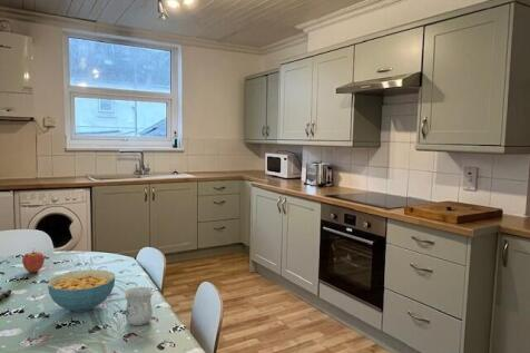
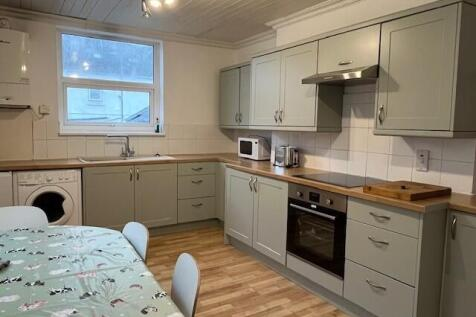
- fruit (33, 259)
- mug (140, 308)
- cereal bowl (82, 293)
